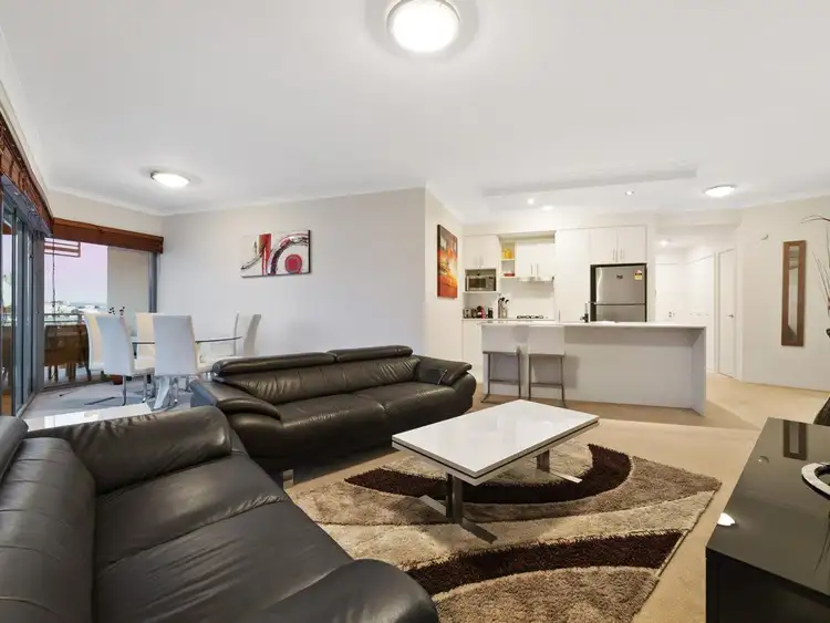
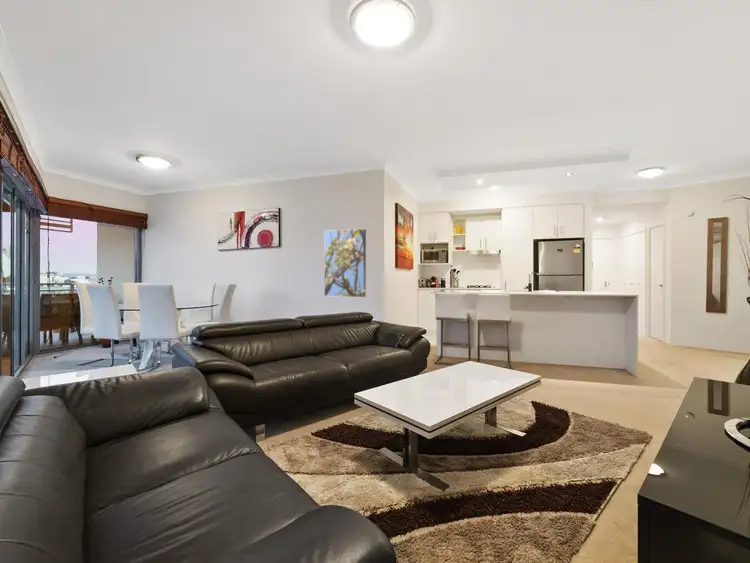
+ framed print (345, 263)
